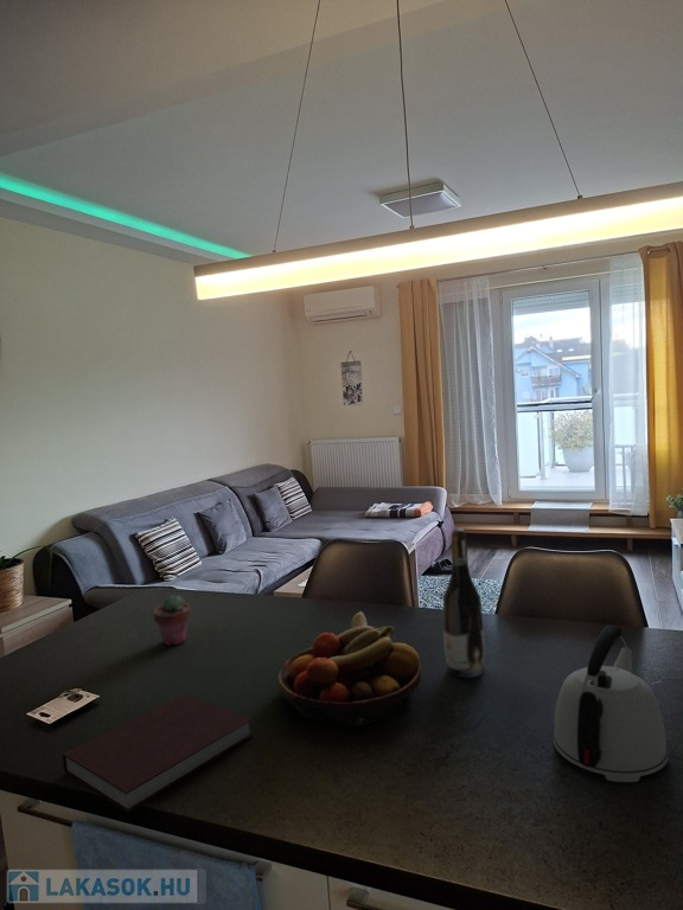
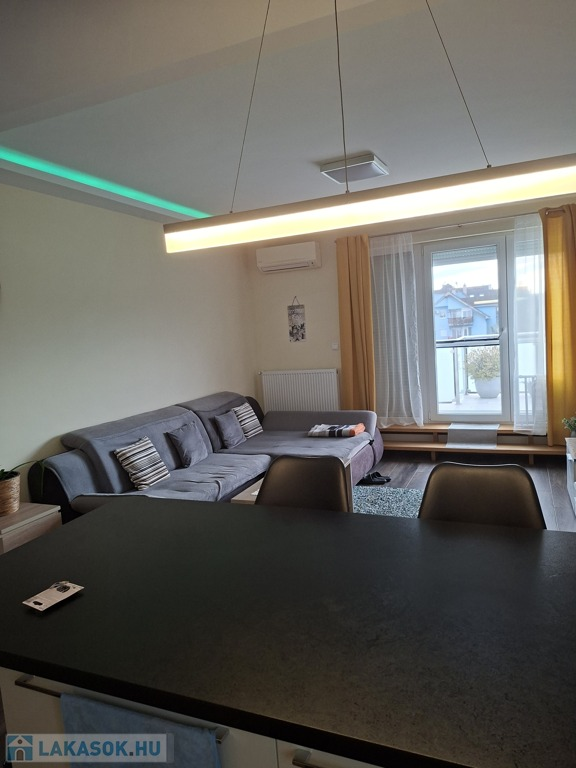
- potted succulent (172, 617)
- wine bottle (461, 600)
- kettle (608, 691)
- notebook (160, 744)
- fruit bowl (347, 661)
